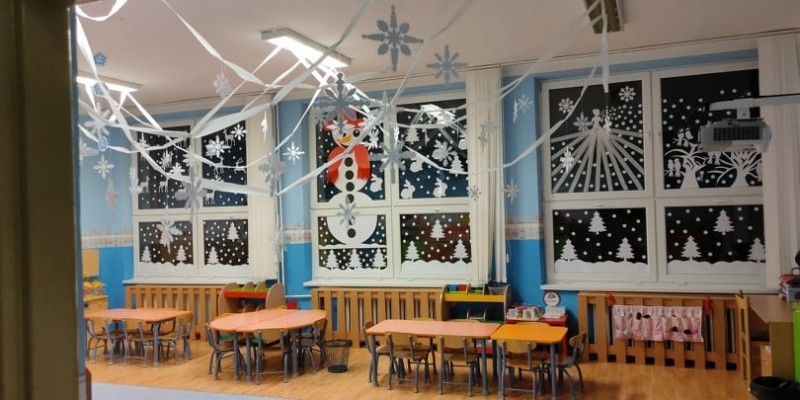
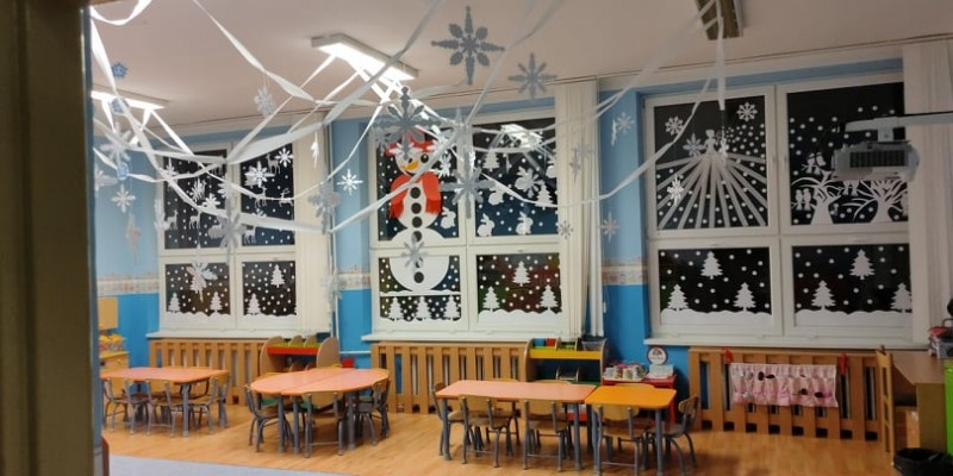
- wastebasket (337, 356)
